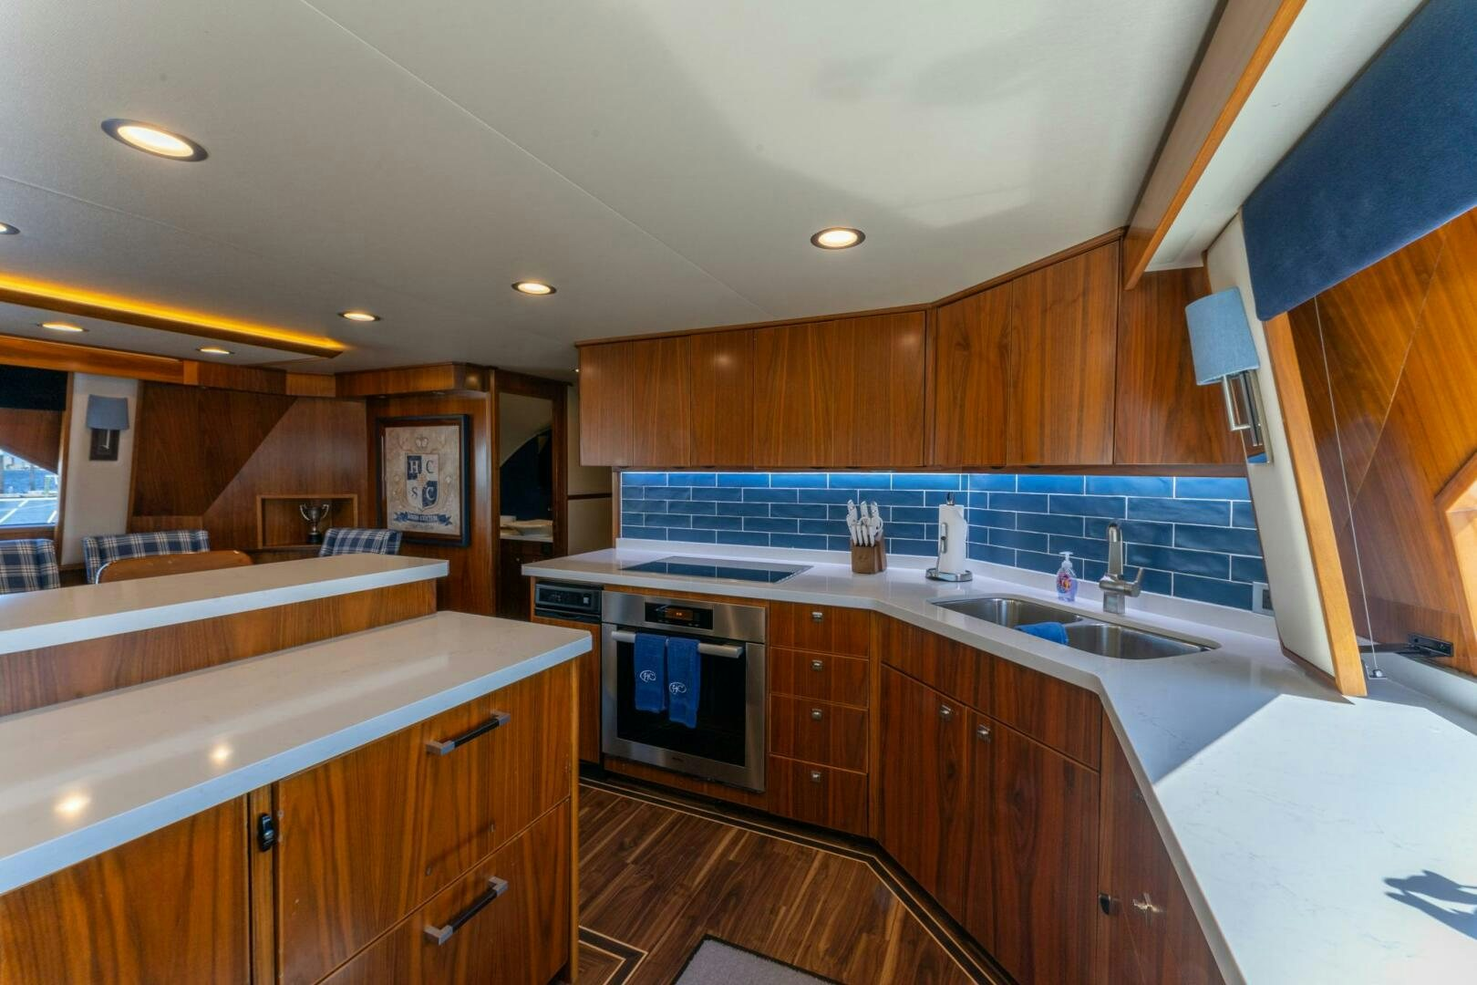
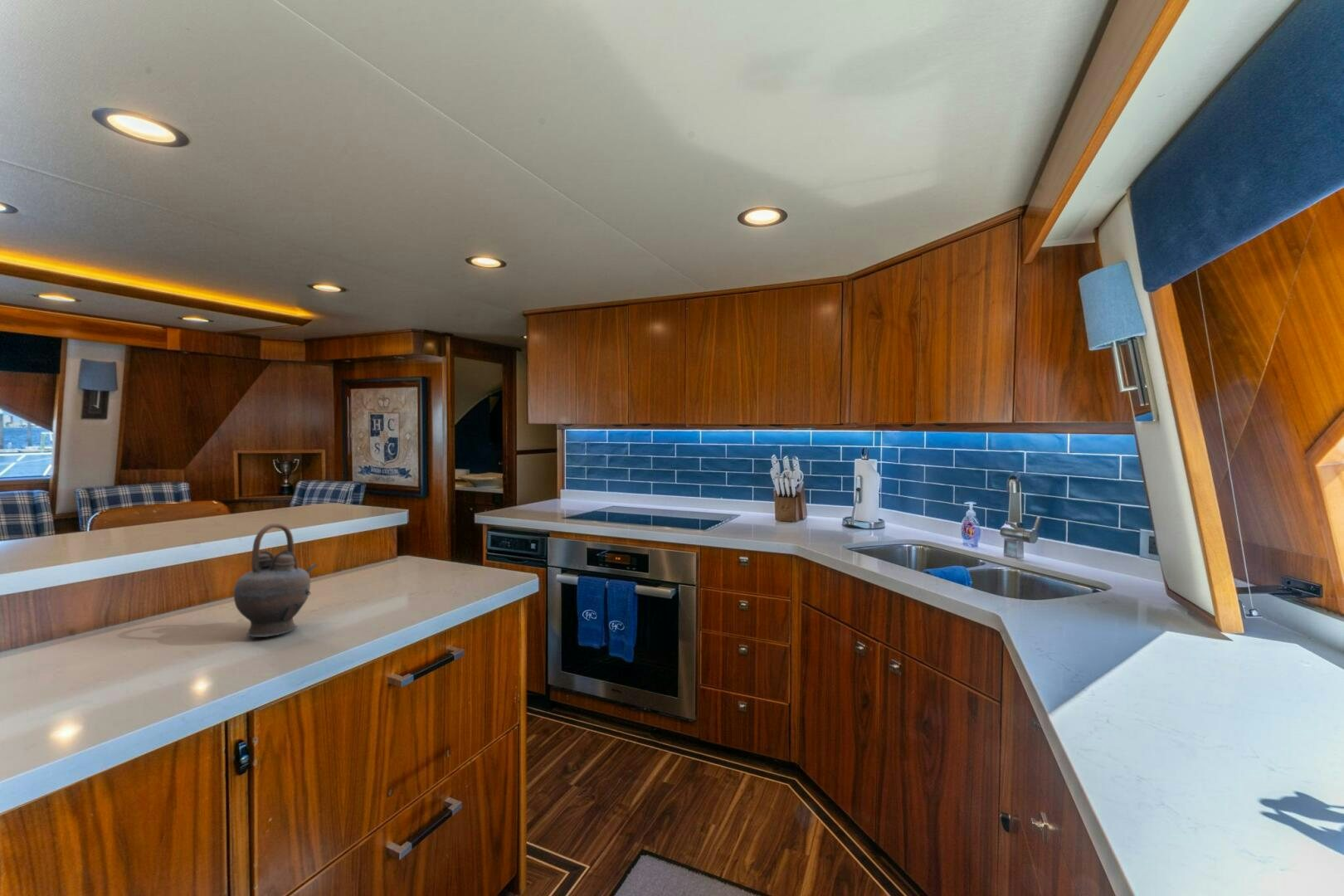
+ teapot (280, 577)
